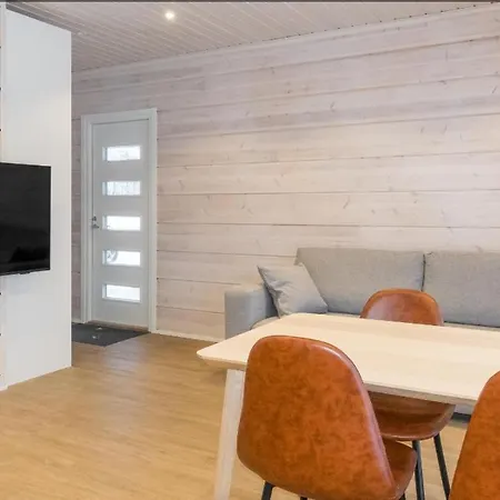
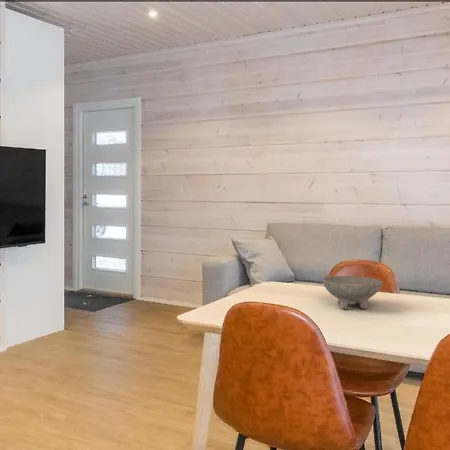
+ bowl (351, 292)
